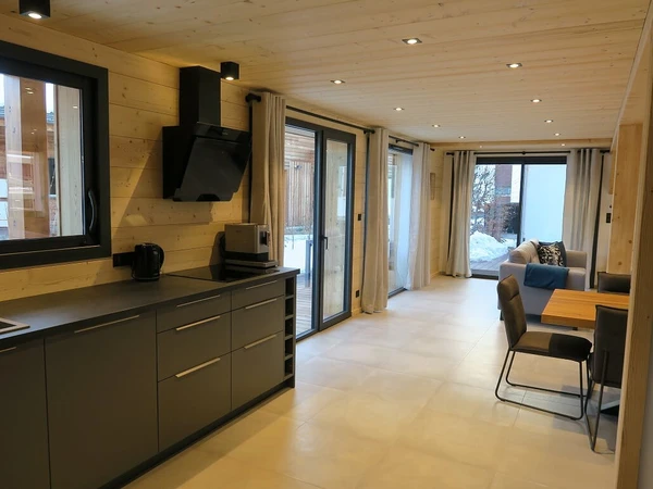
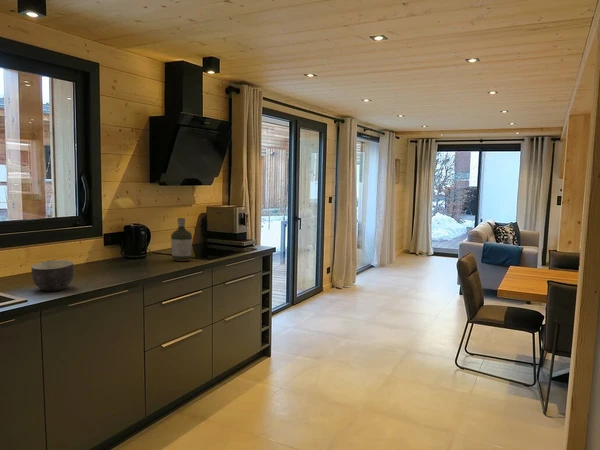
+ bowl (53, 275)
+ bottle (181, 239)
